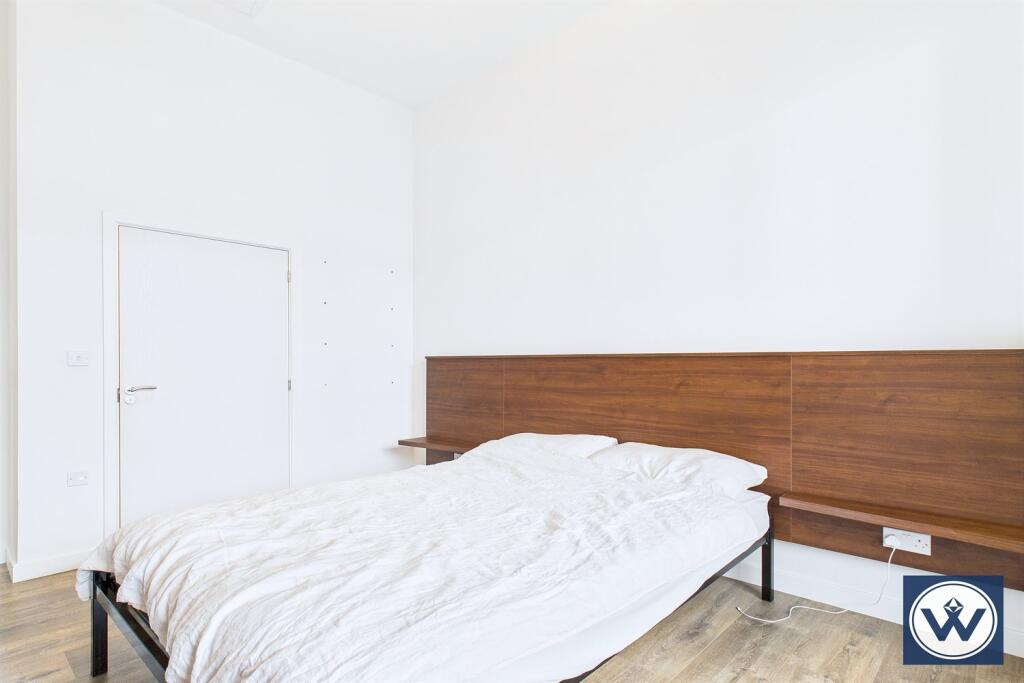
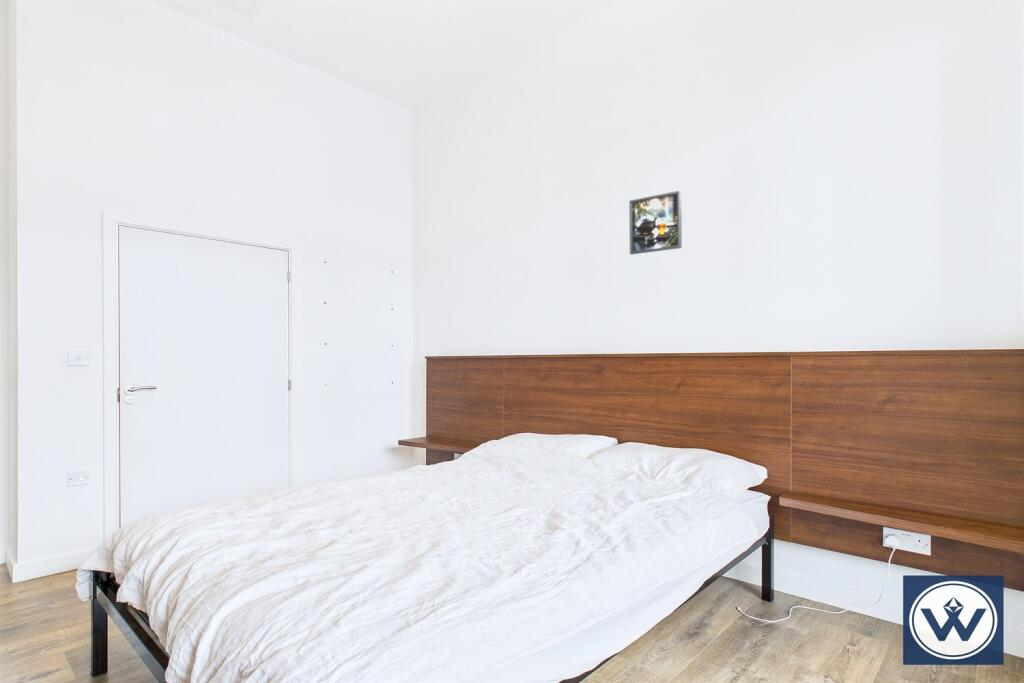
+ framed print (654, 223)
